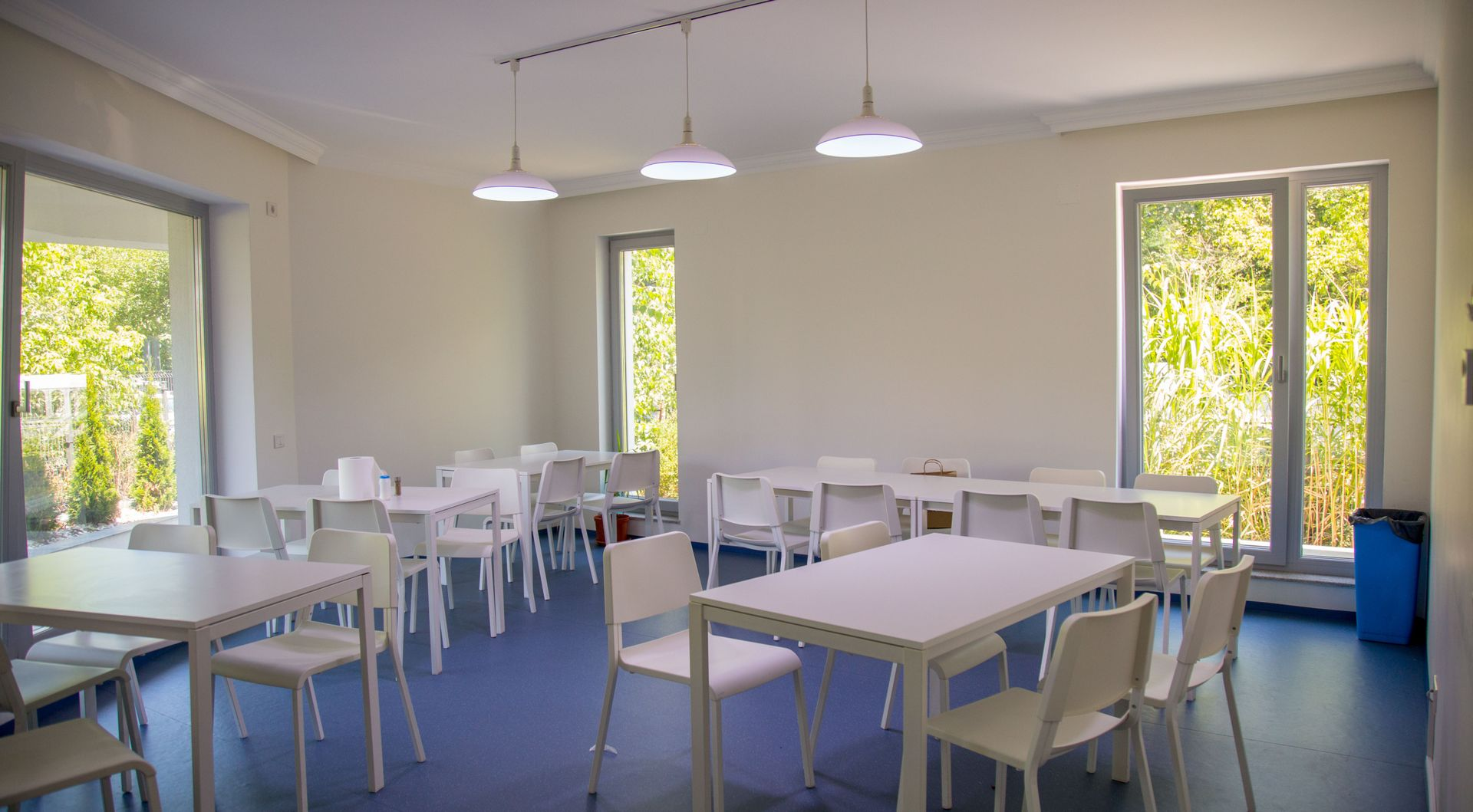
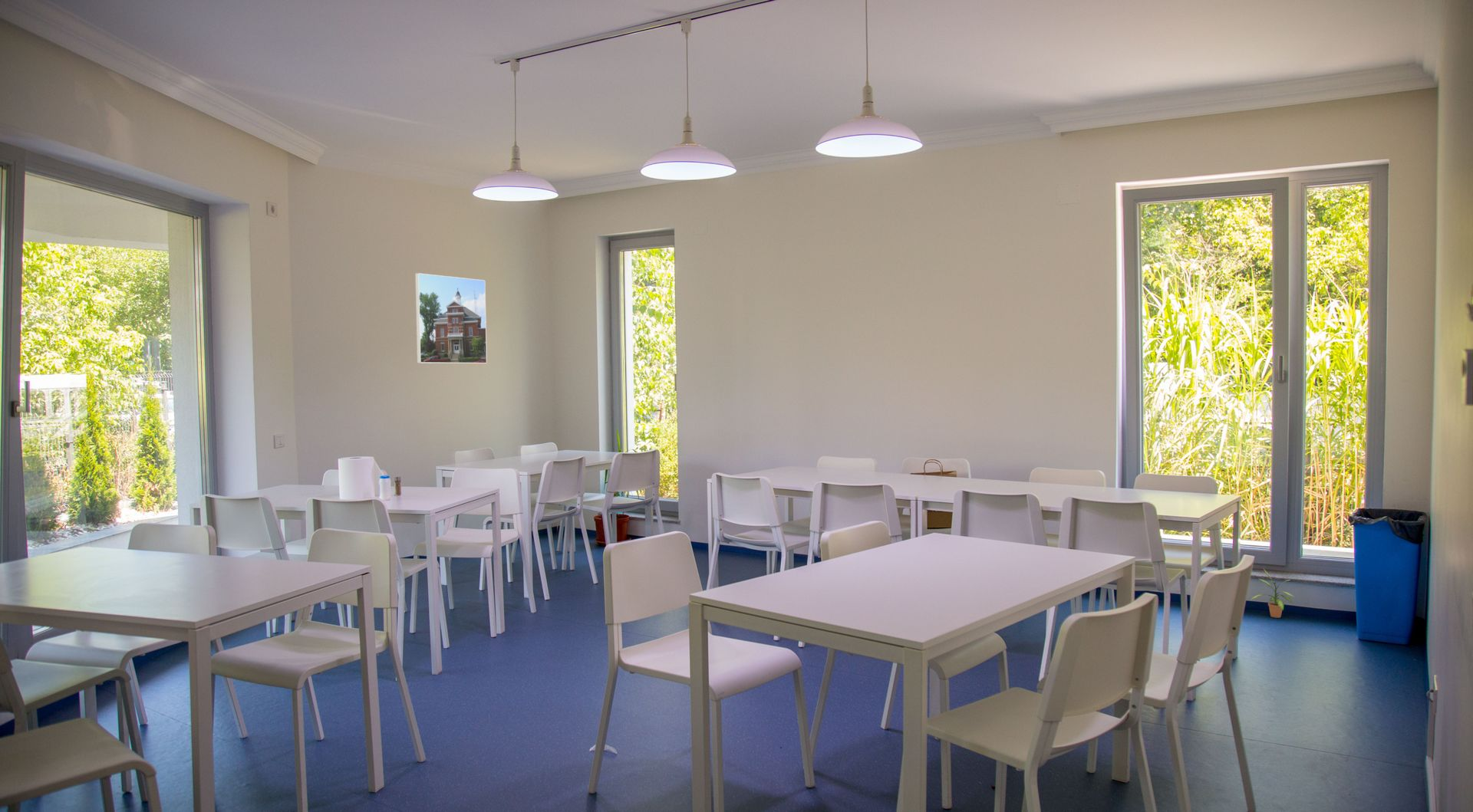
+ potted plant (1274, 590)
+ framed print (452, 320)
